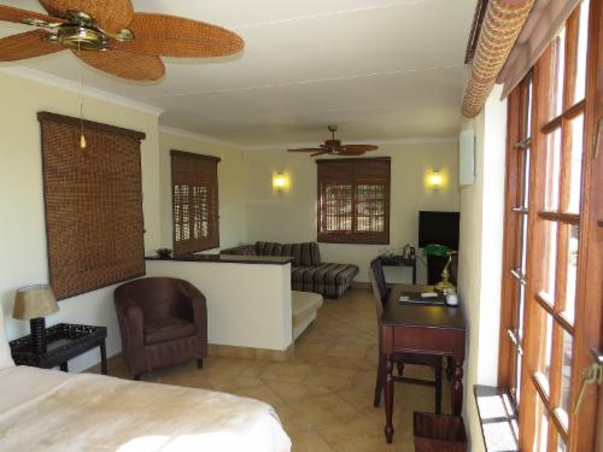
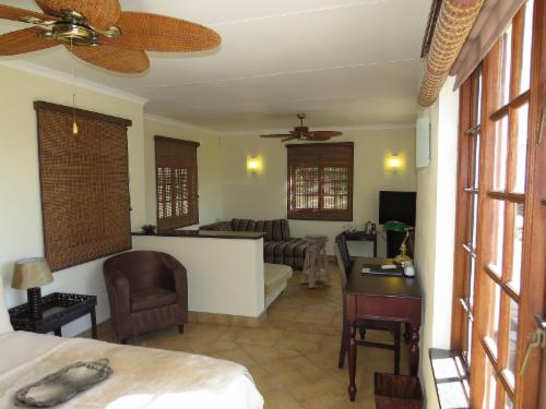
+ stool (317, 260)
+ serving tray (67, 381)
